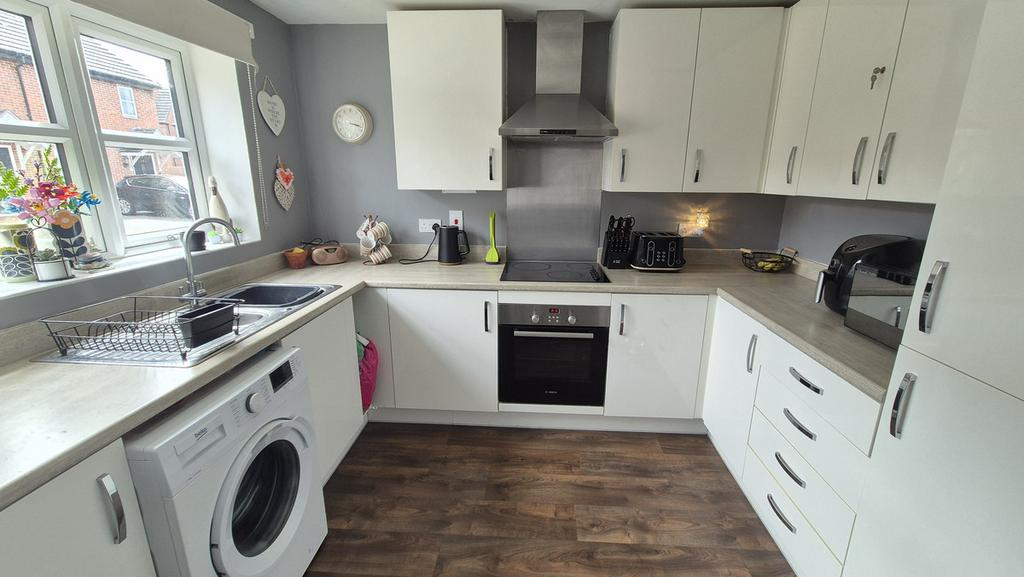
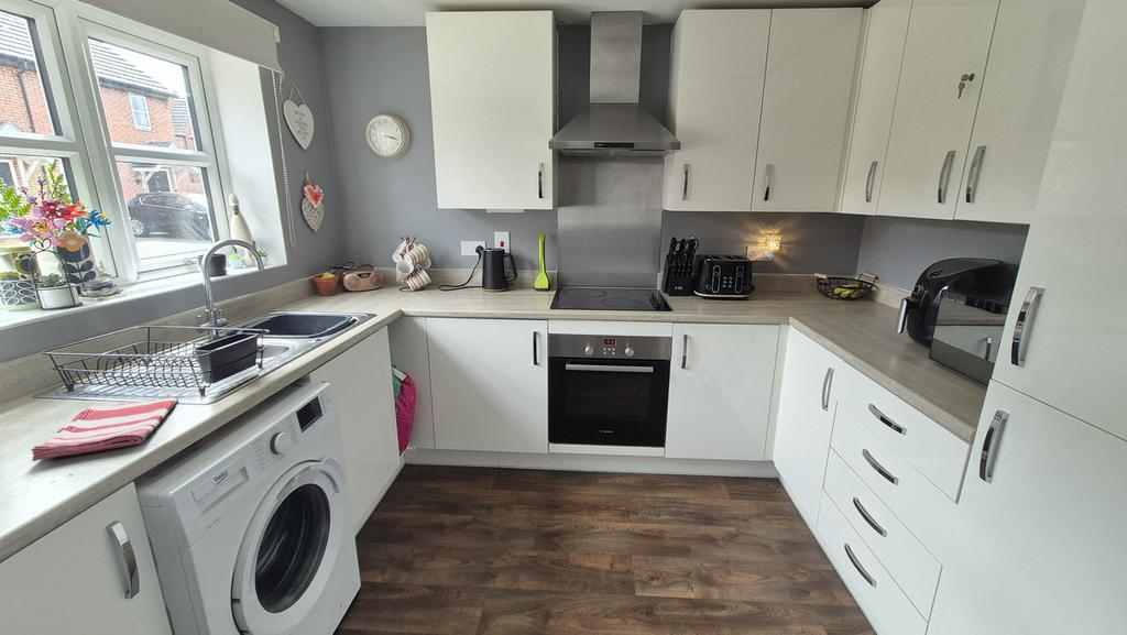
+ dish towel (114, 423)
